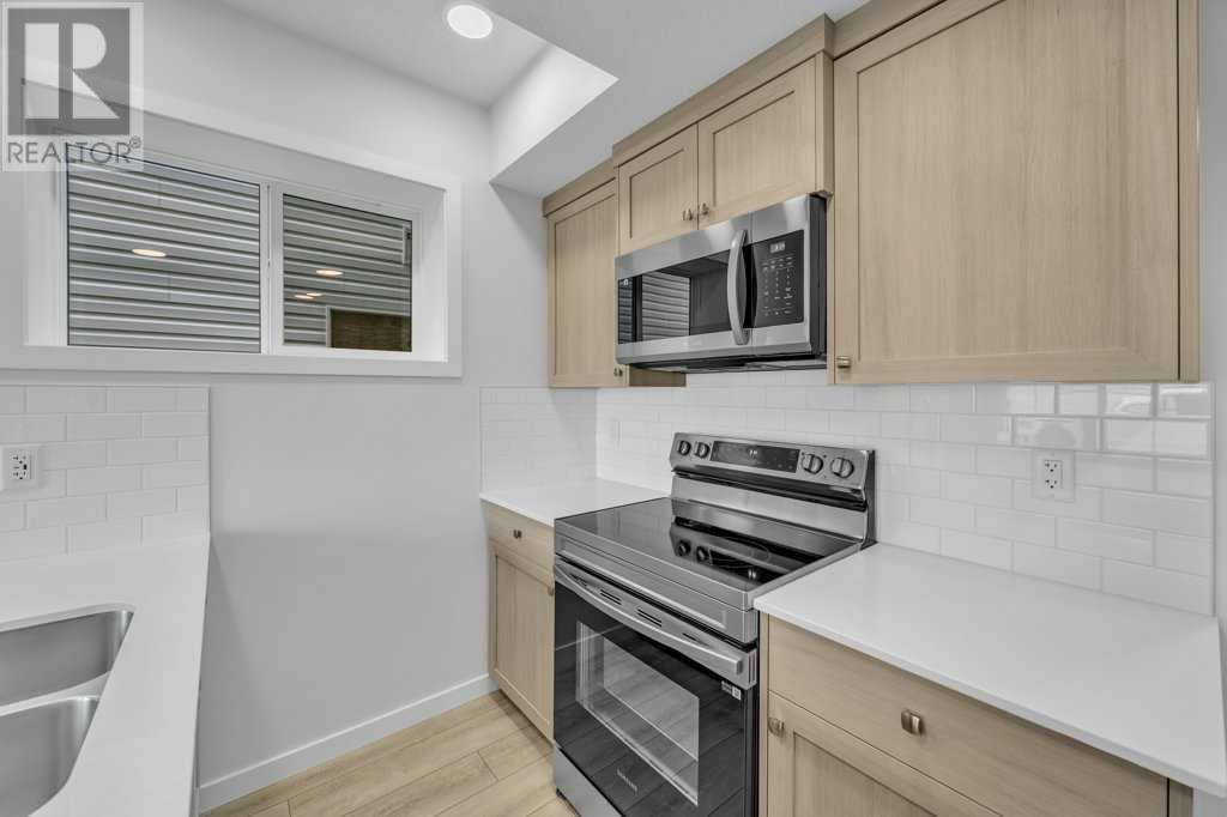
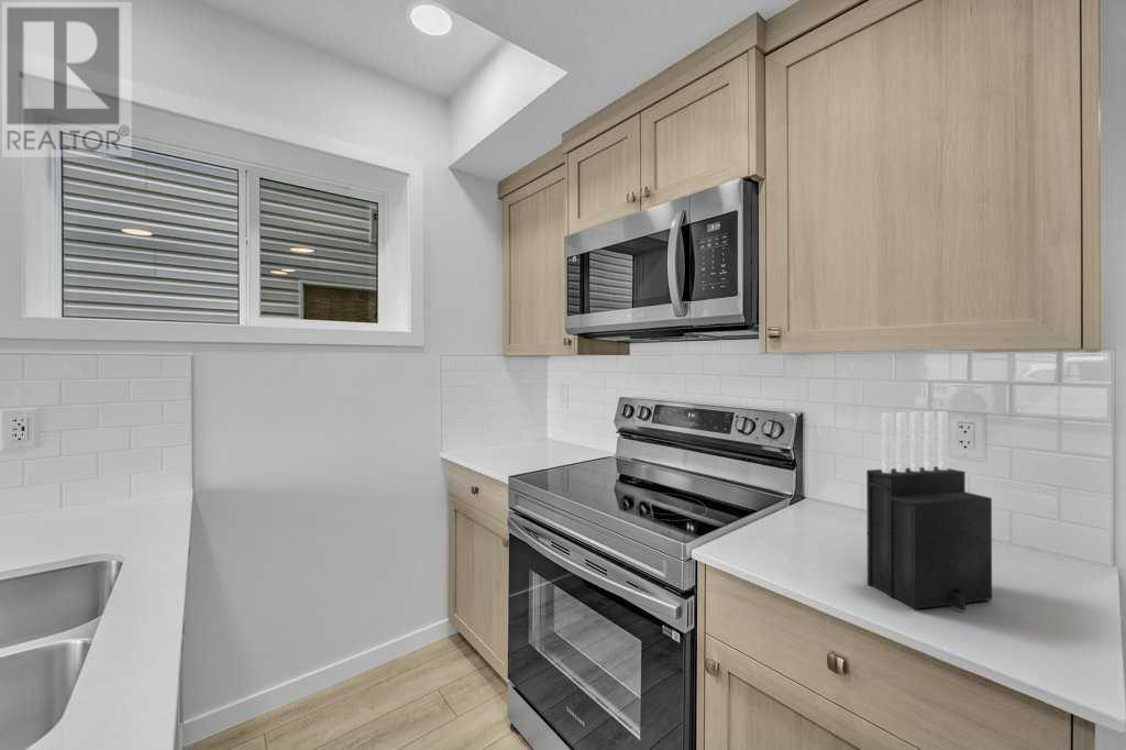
+ knife block (932, 504)
